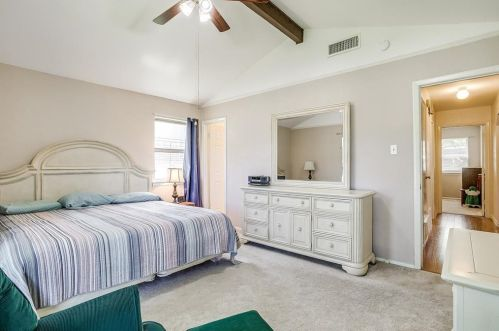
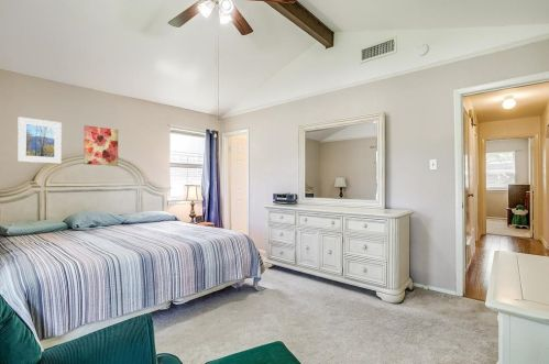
+ wall art (101, 146)
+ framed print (40, 141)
